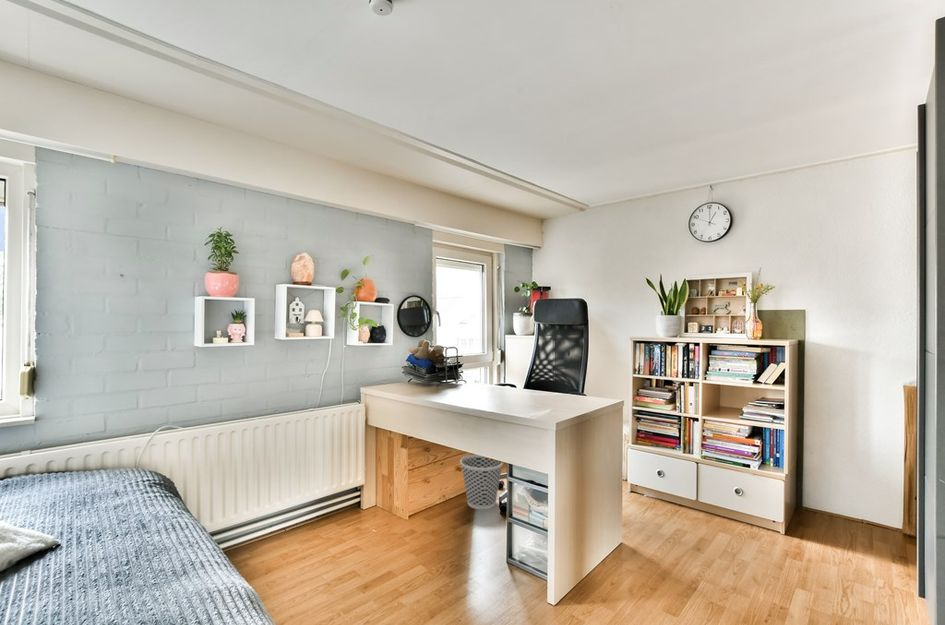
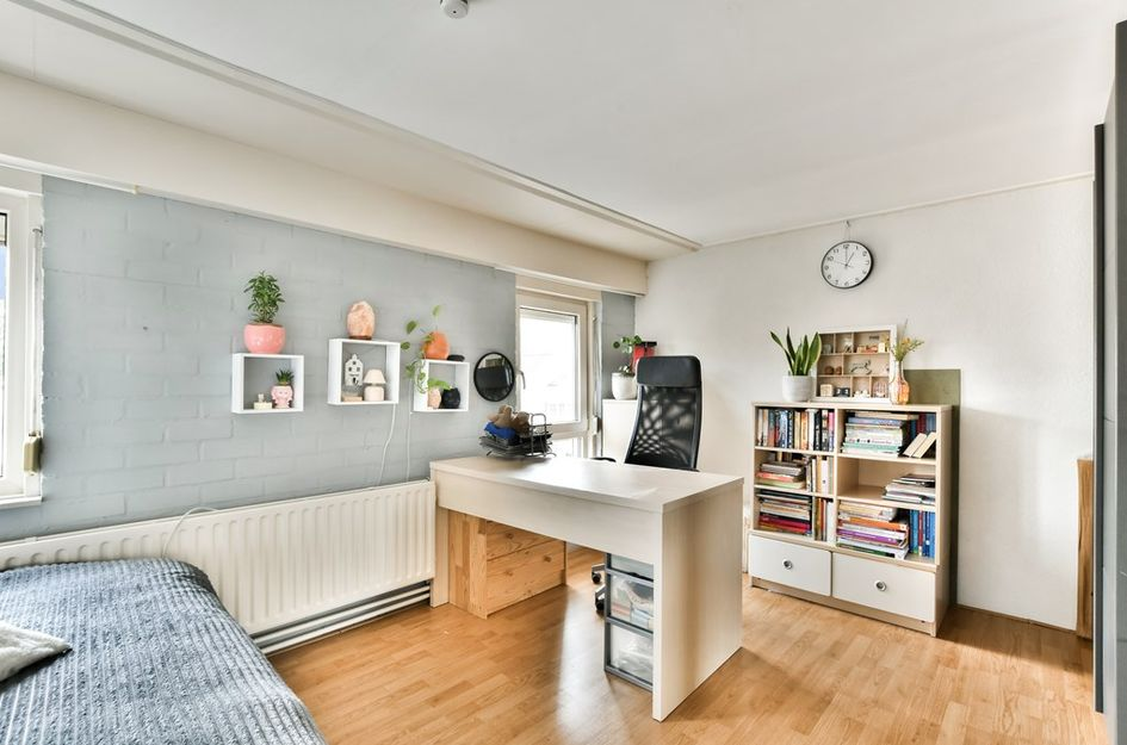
- wastebasket (481, 482)
